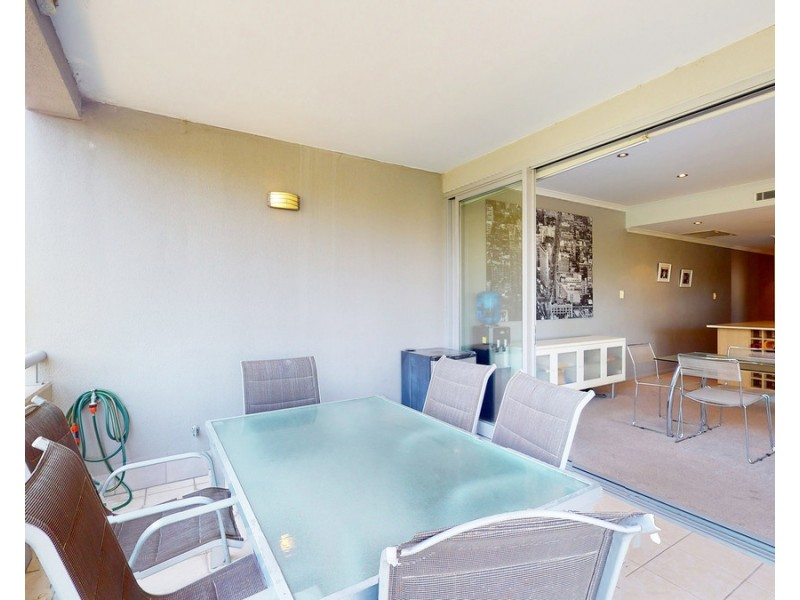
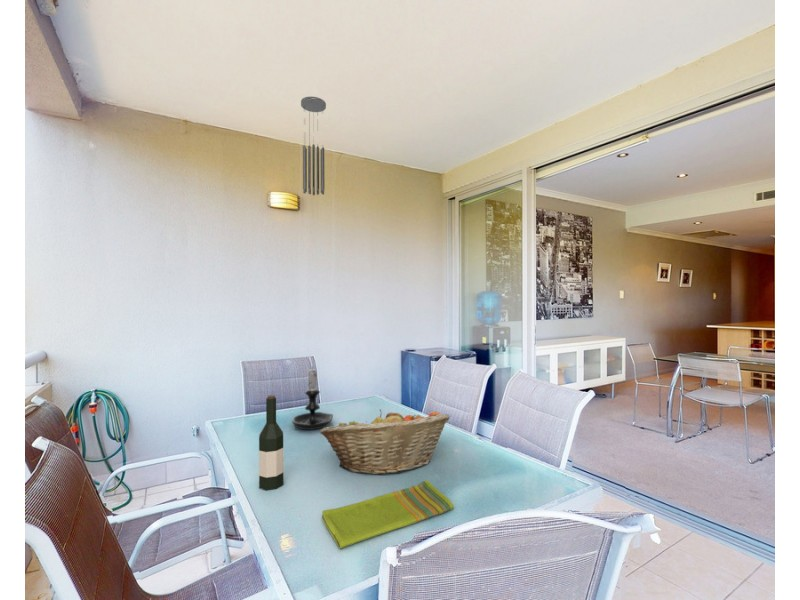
+ wine bottle (271, 439)
+ wind chime (313, 147)
+ fruit basket (386, 434)
+ dish towel (389, 509)
+ candle holder (313, 395)
